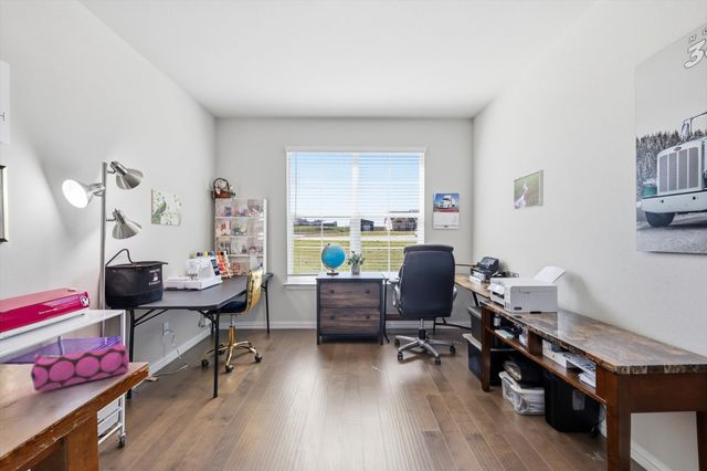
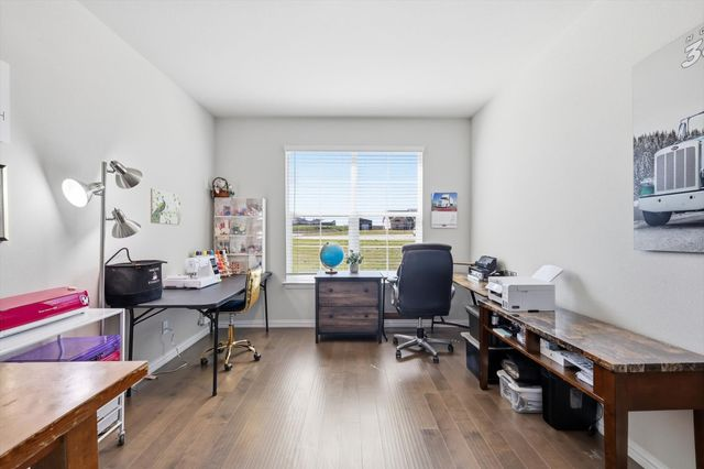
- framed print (527, 191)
- pencil case (83, 364)
